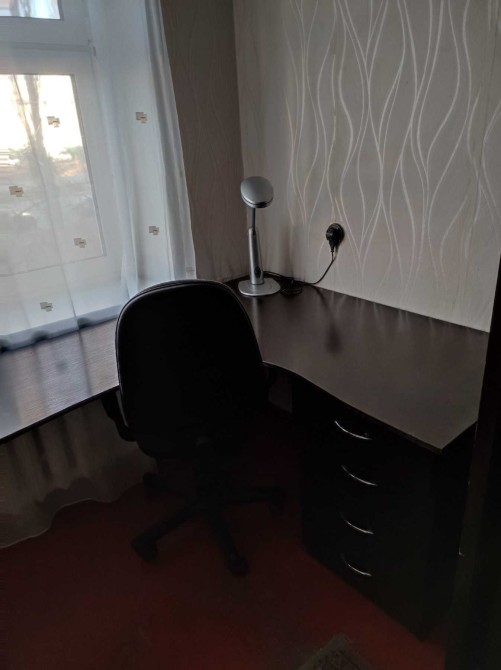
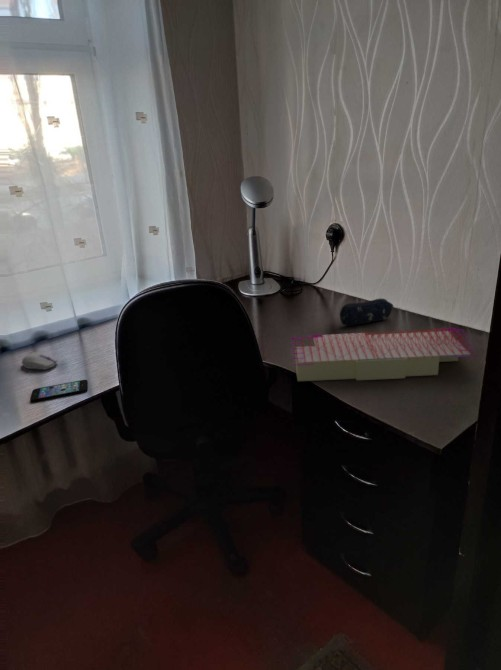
+ pencil case (365, 312)
+ computer mouse (38, 359)
+ architectural model (376, 349)
+ smartphone (60, 390)
